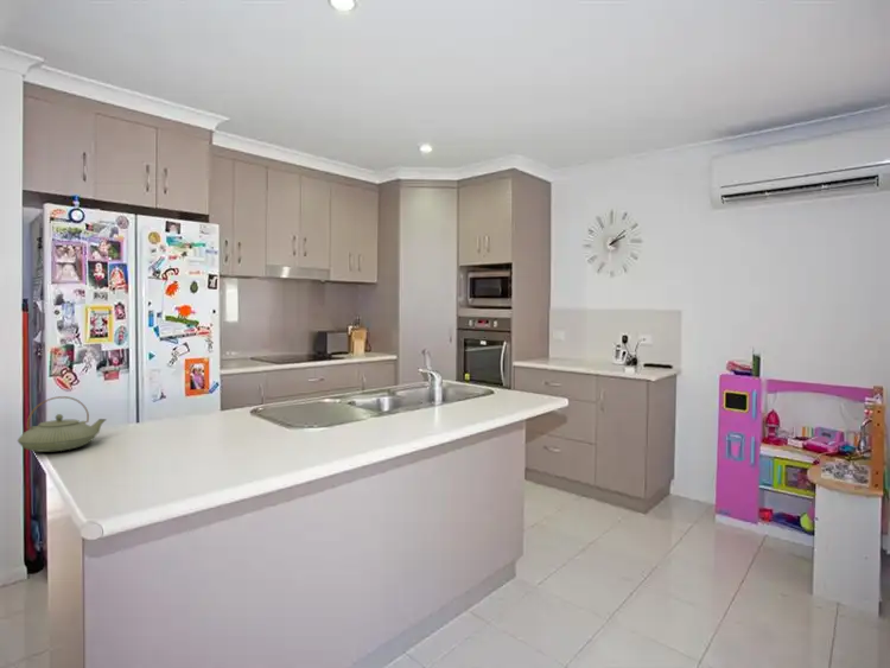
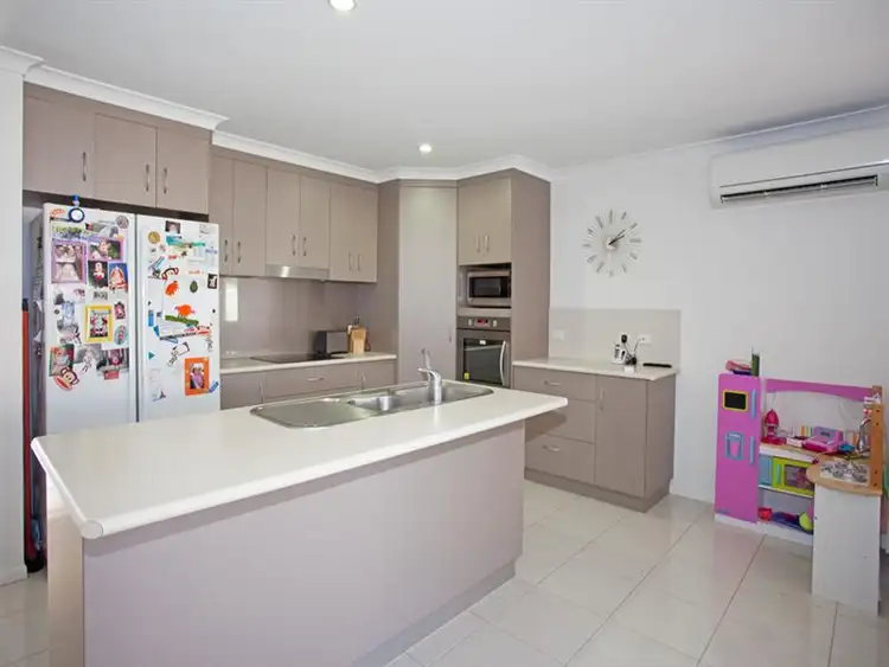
- teapot (64, 421)
